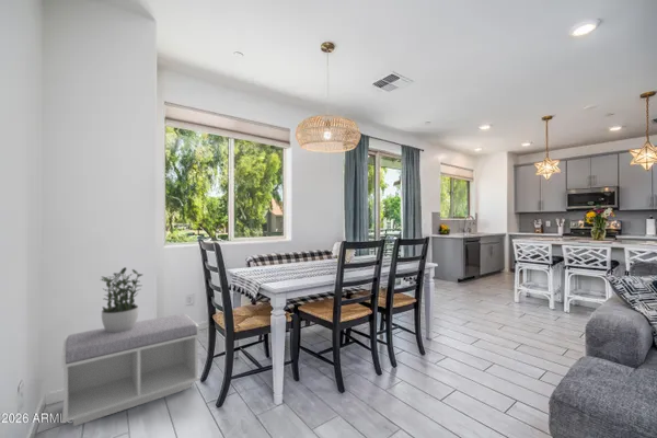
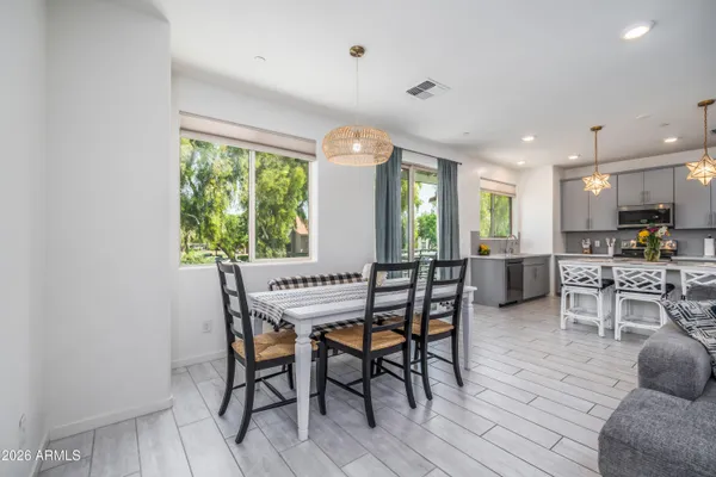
- bench (135, 360)
- potted plant (123, 298)
